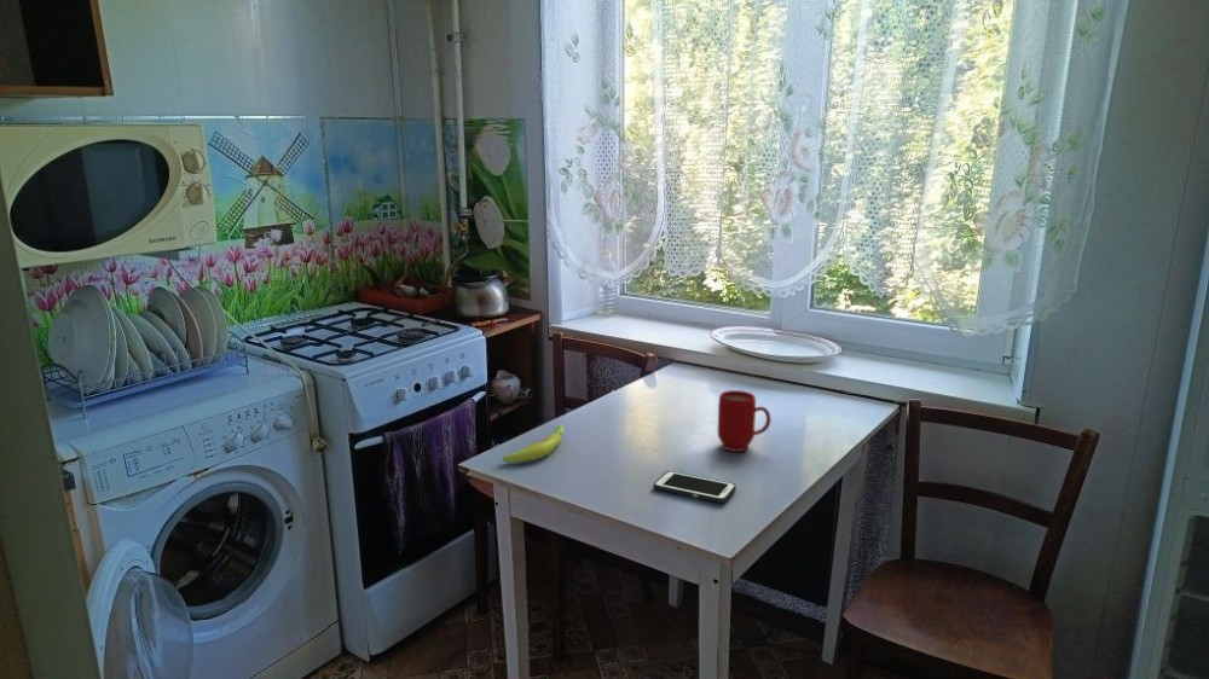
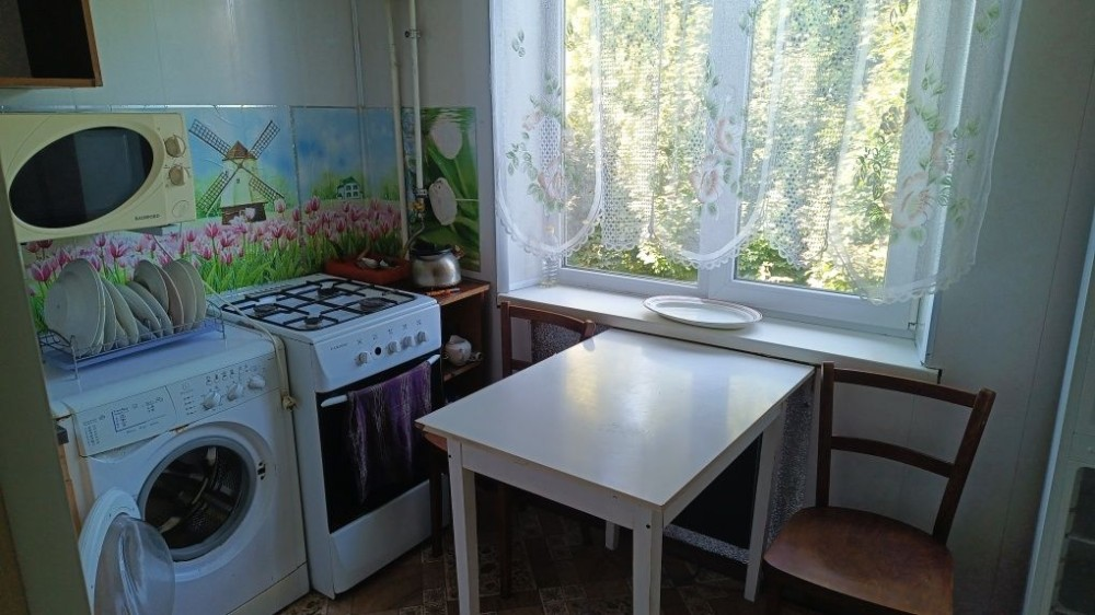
- mug (744, 422)
- cell phone (694, 486)
- banana (540, 445)
